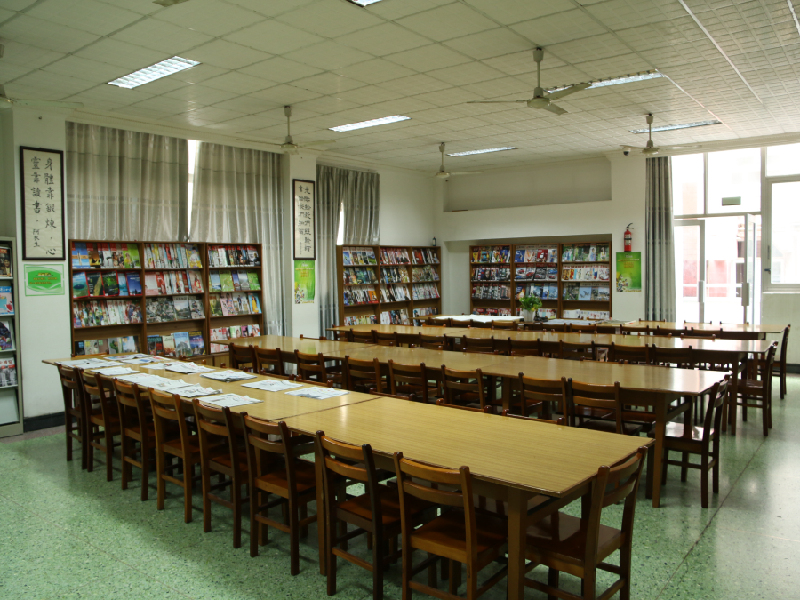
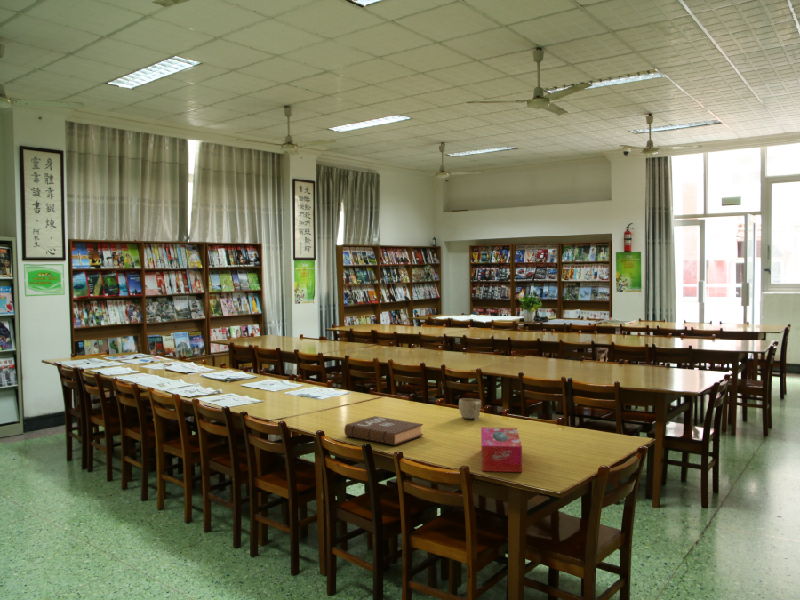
+ tissue box (500, 448)
+ book (383, 430)
+ cup (471, 409)
